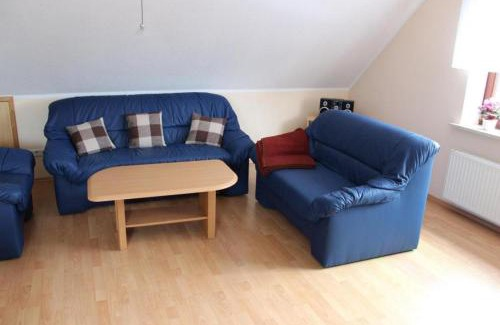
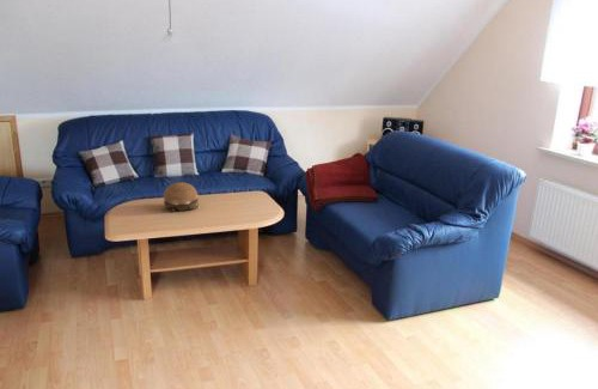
+ decorative bowl (181, 195)
